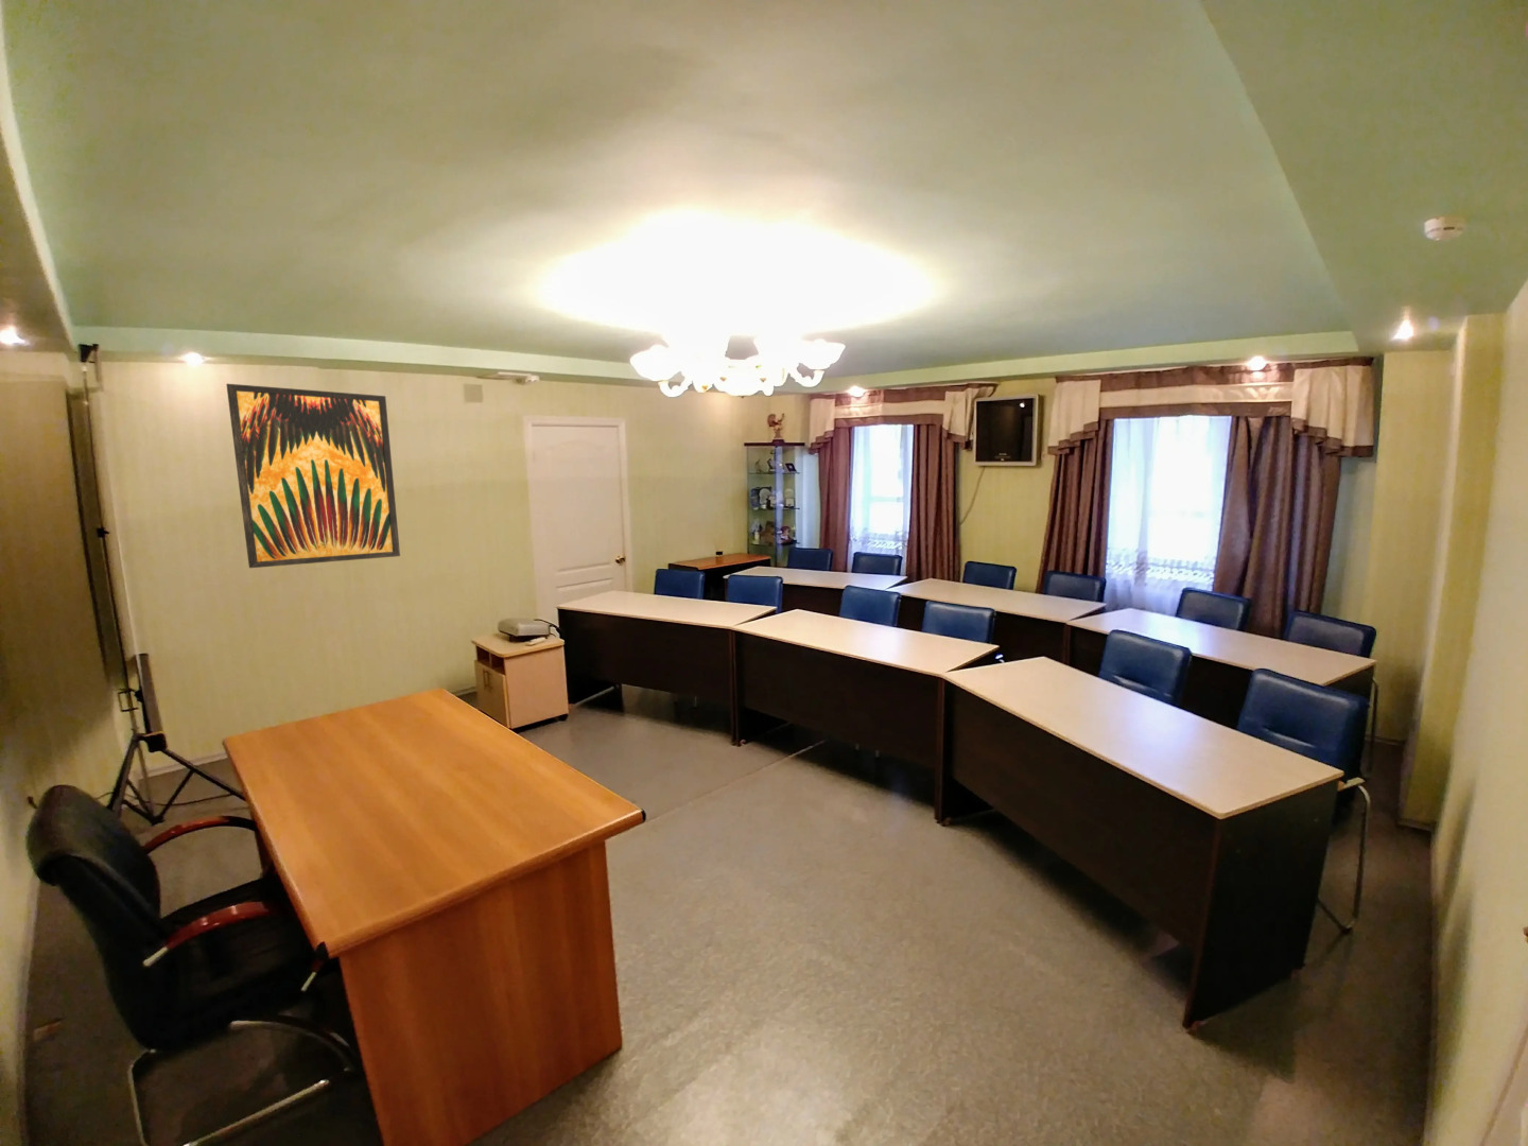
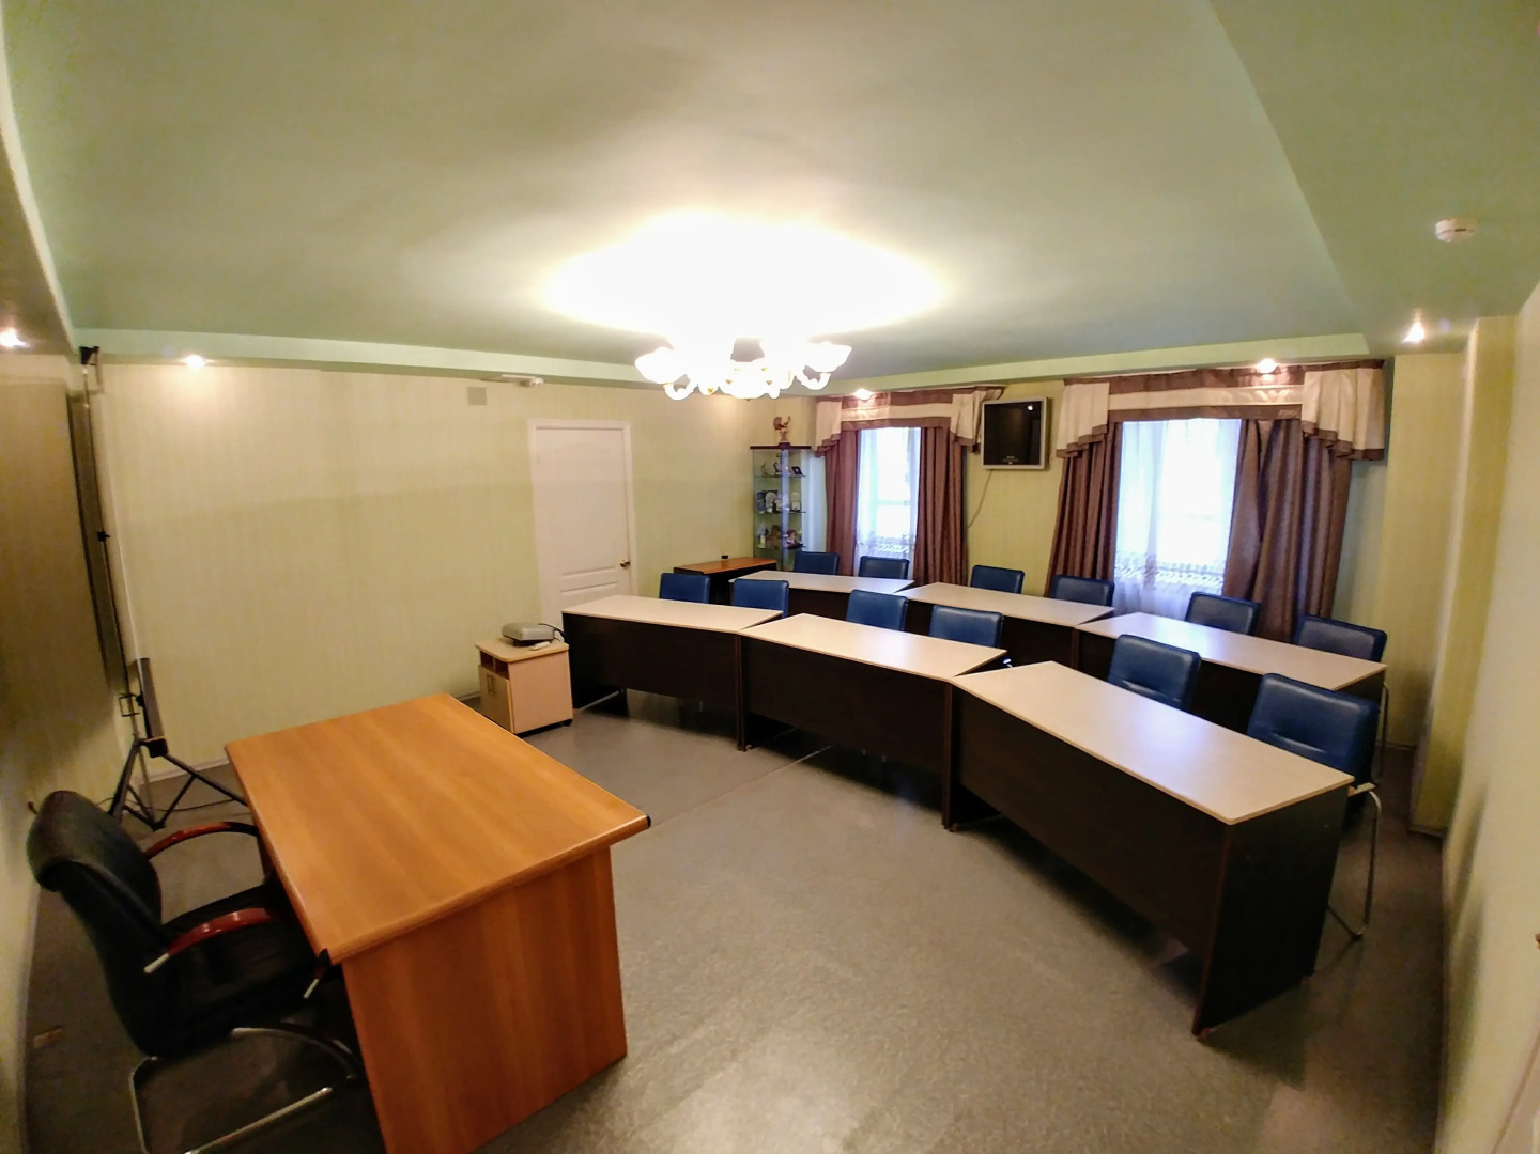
- wall art (320, 478)
